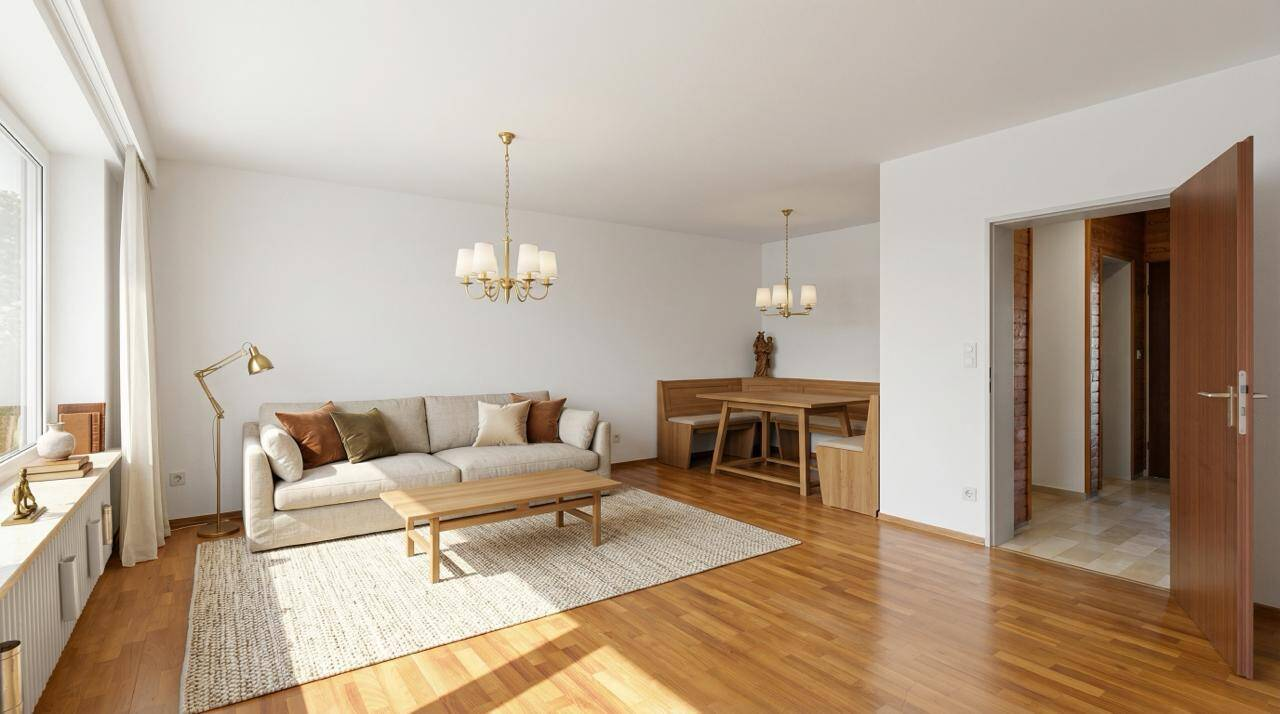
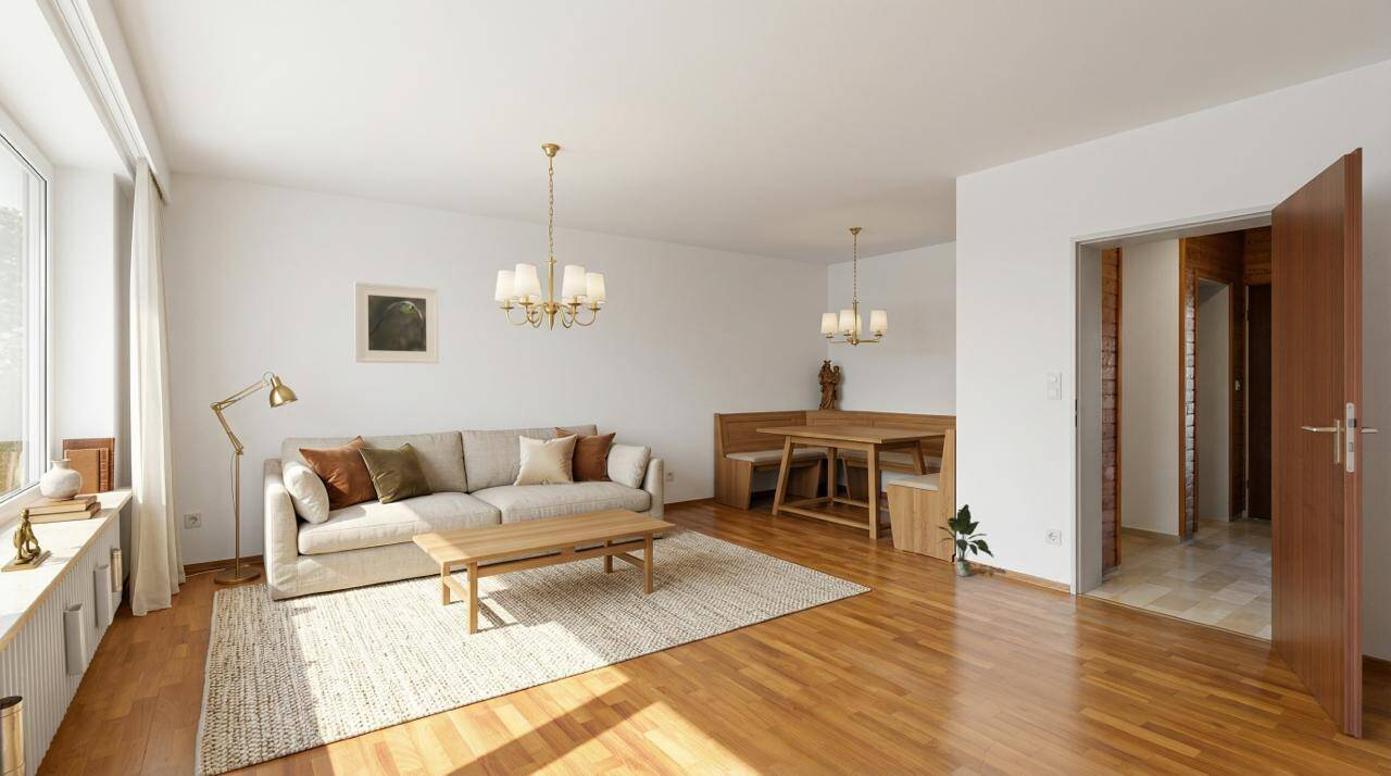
+ potted plant (962, 540)
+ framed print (398, 324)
